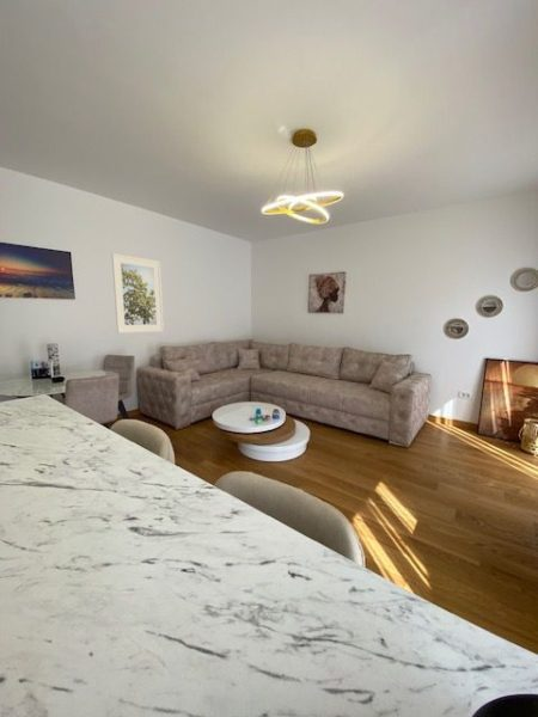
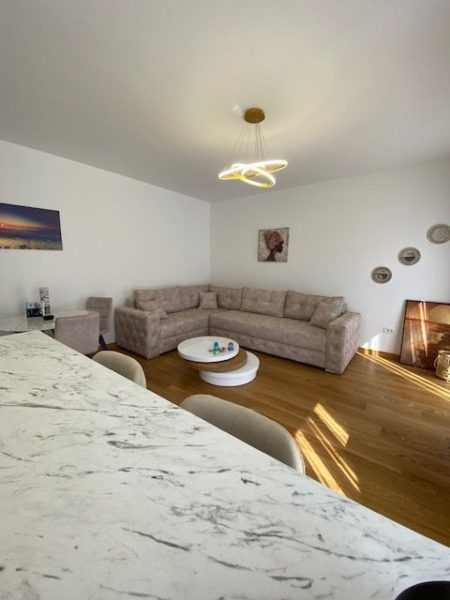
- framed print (139, 295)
